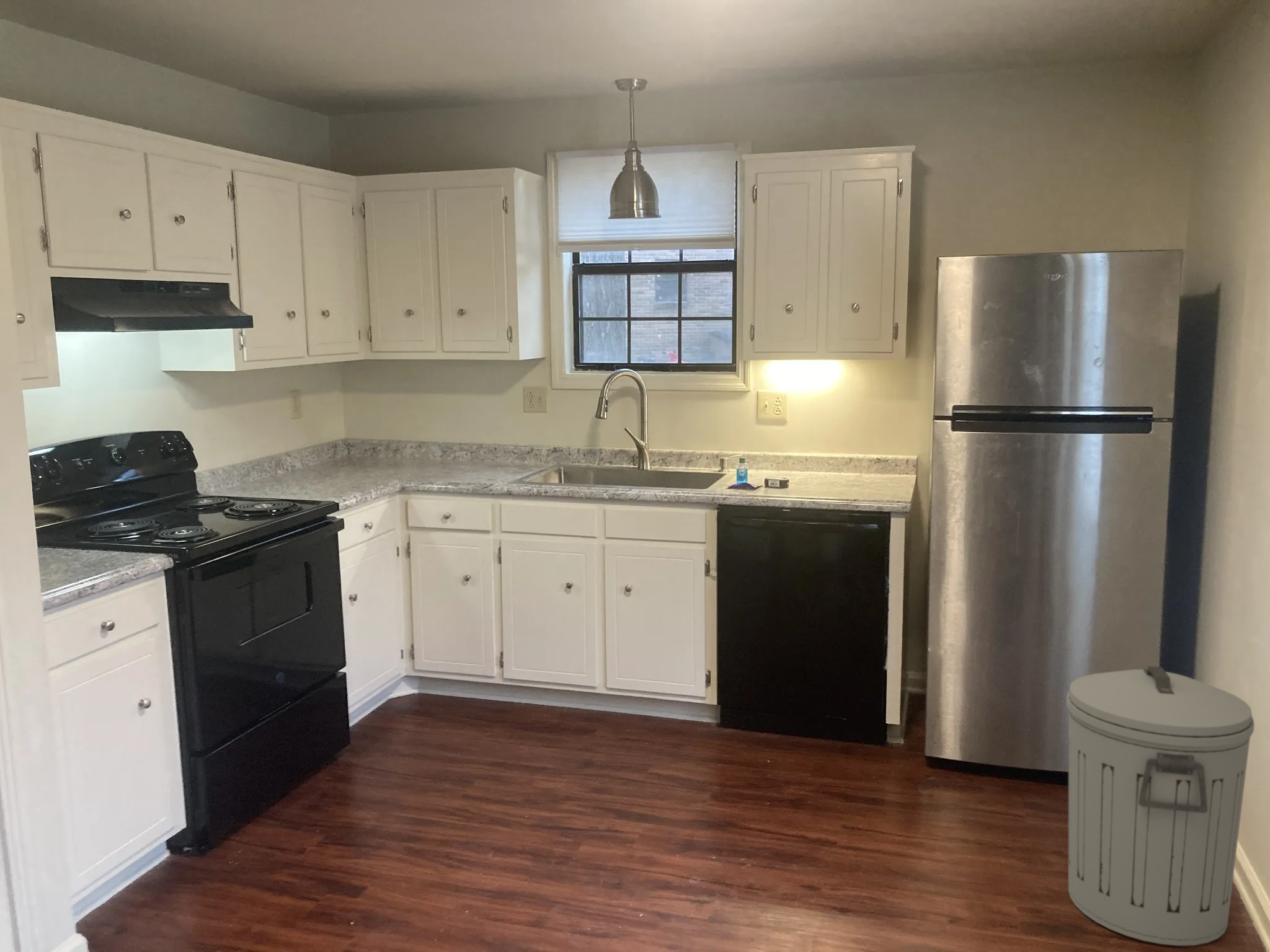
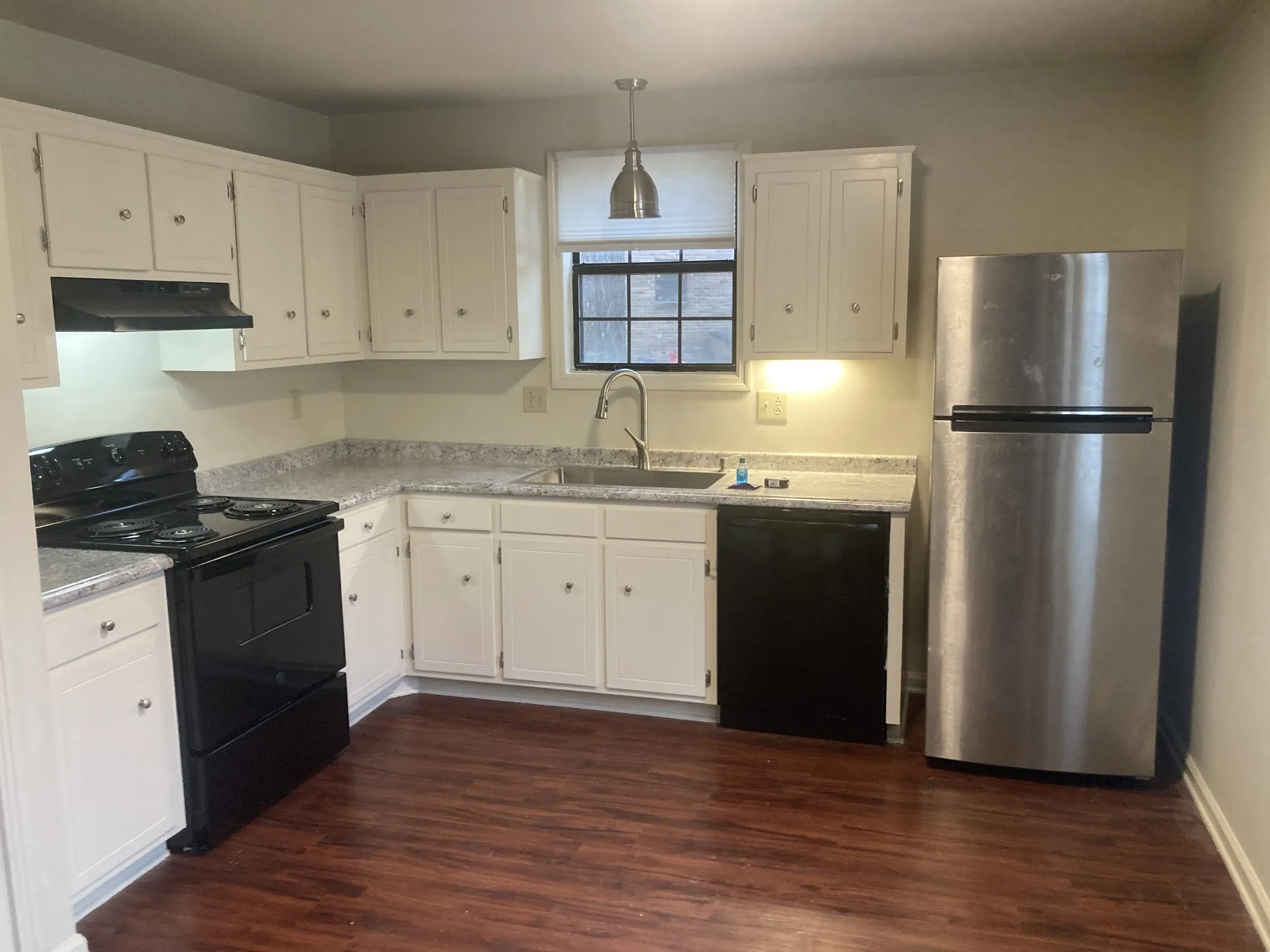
- trash can (1152, 789)
